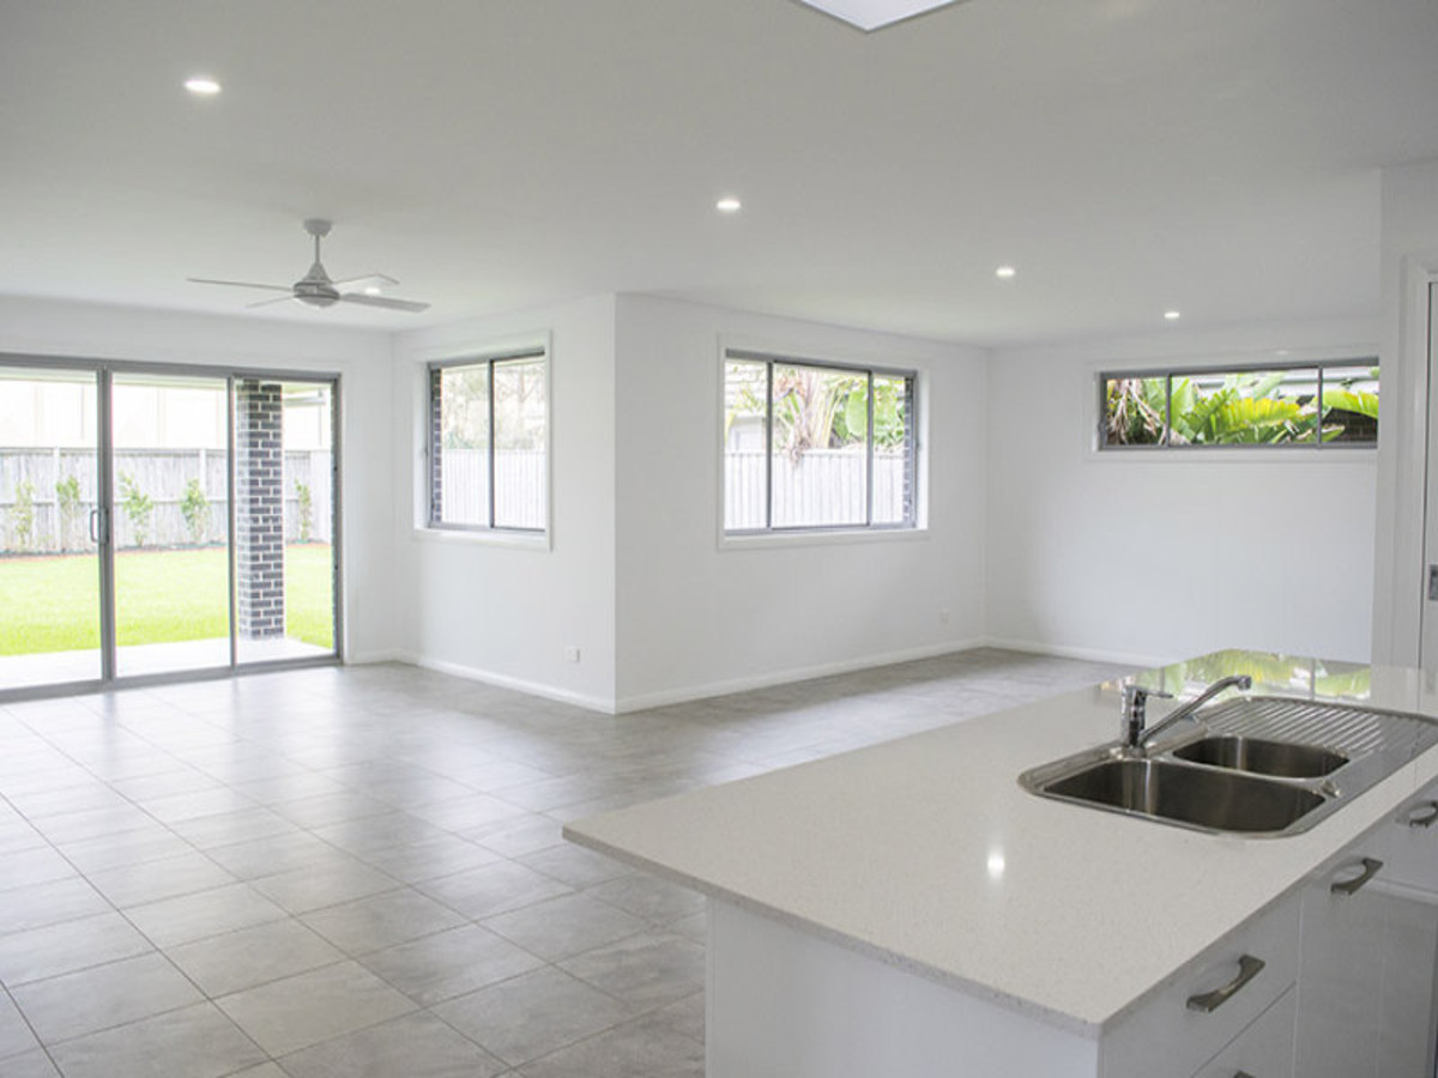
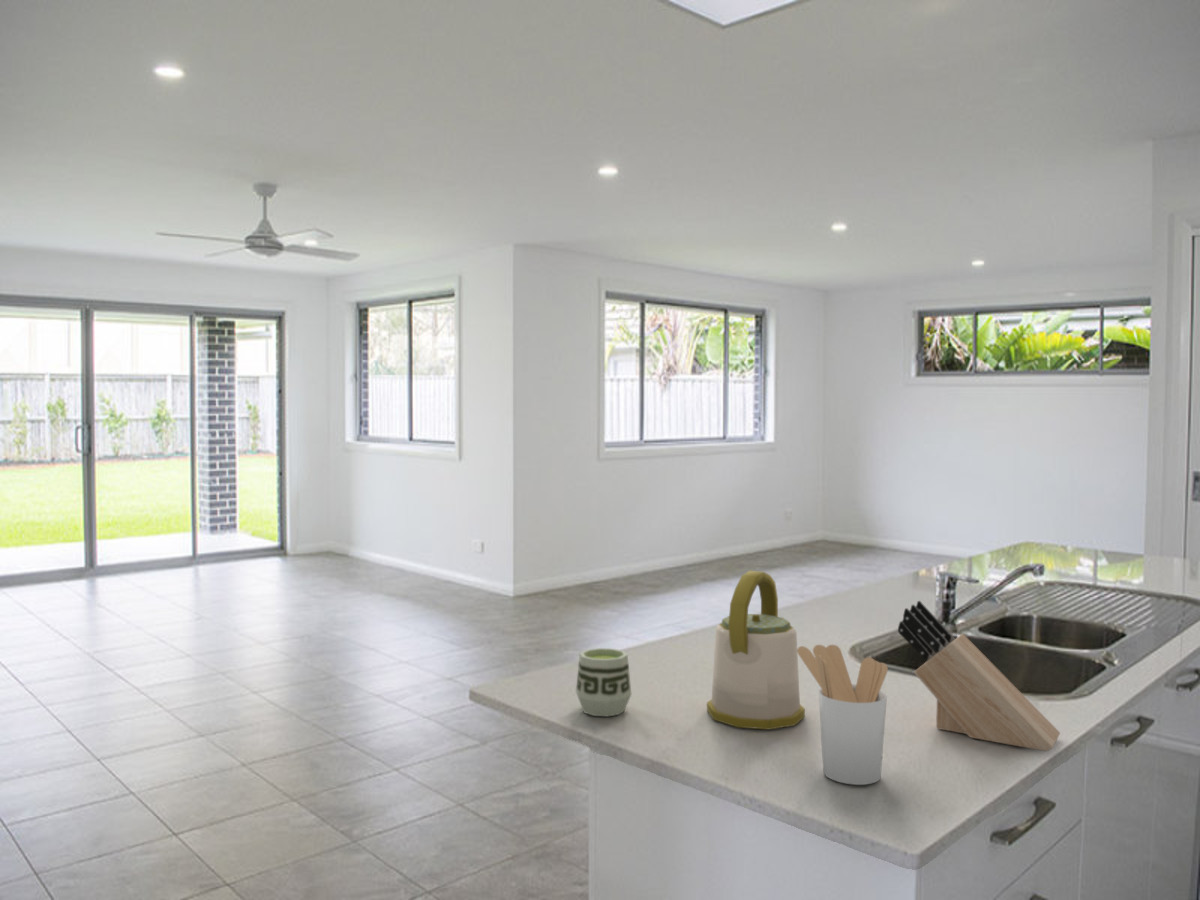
+ utensil holder (841, 708)
+ cup (603, 681)
+ kettle (758, 640)
+ knife block (974, 670)
